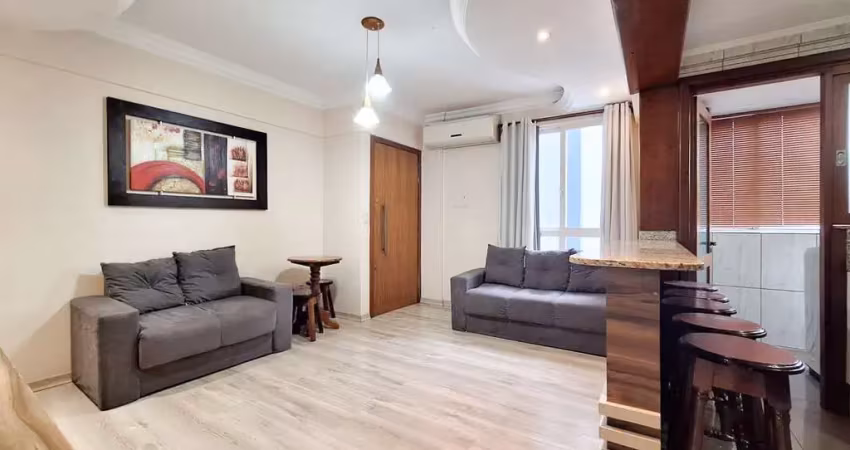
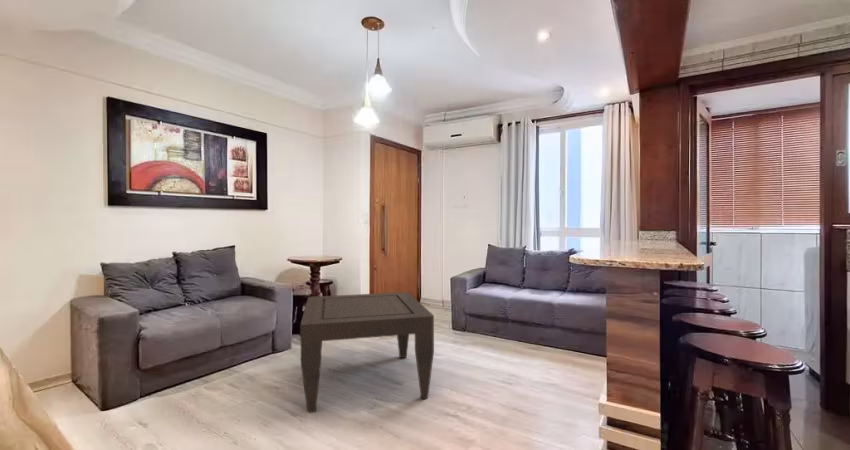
+ coffee table (364, 337)
